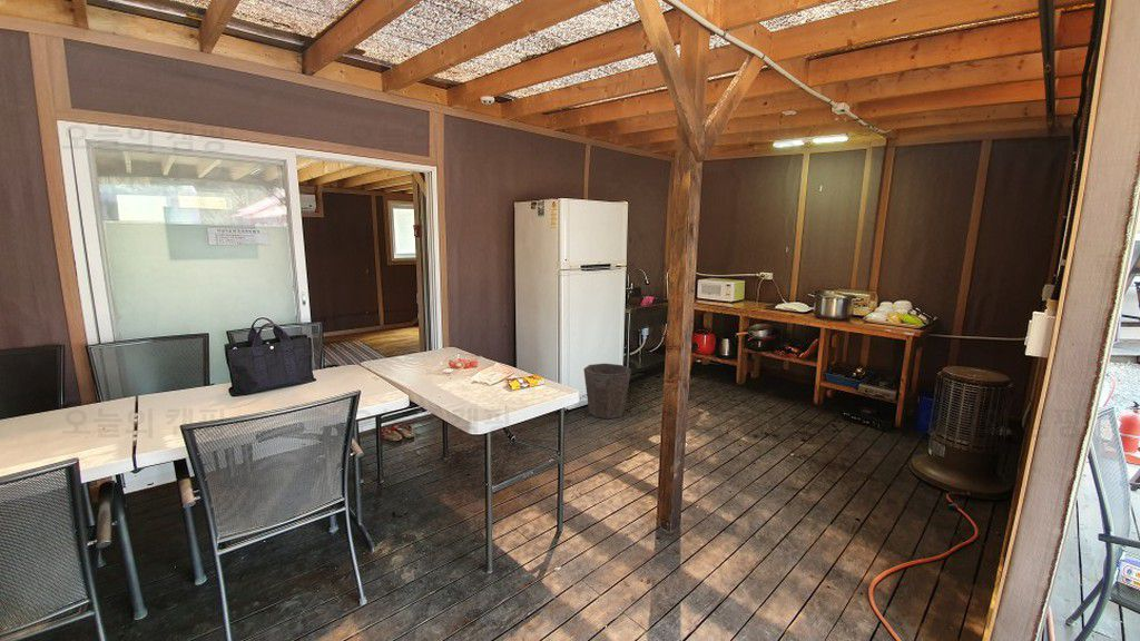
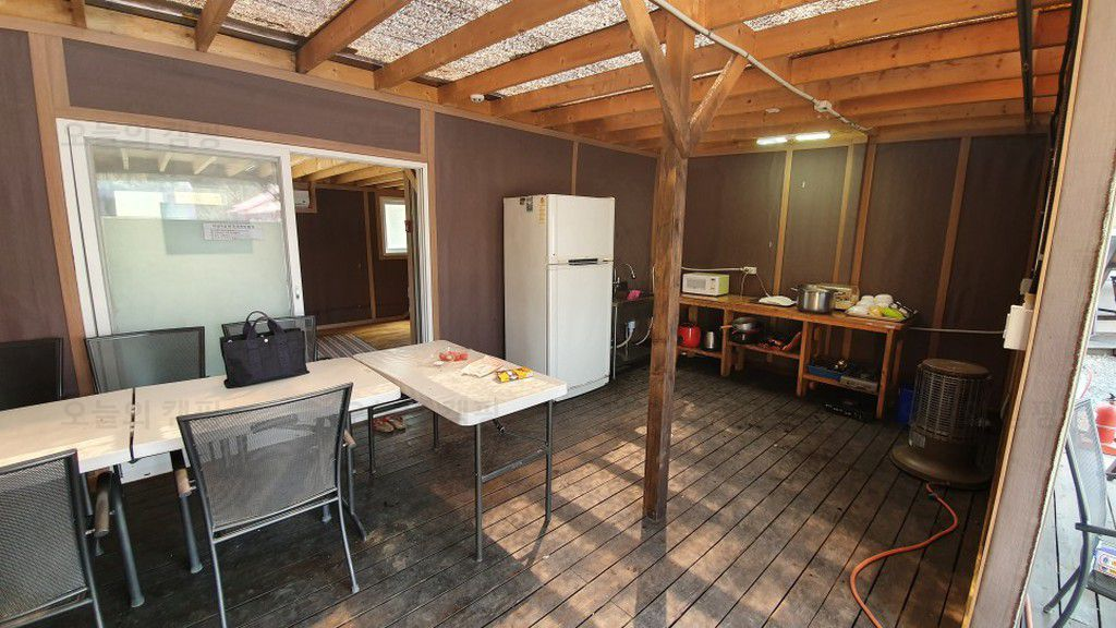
- waste bin (607, 391)
